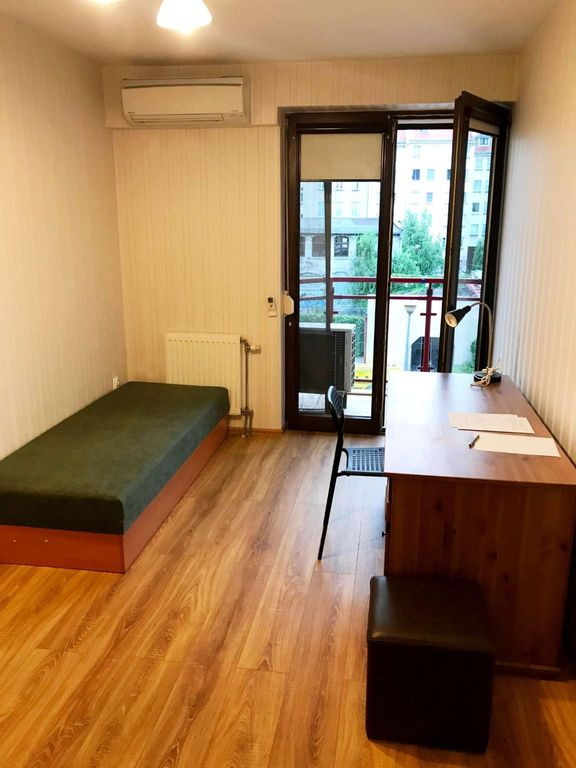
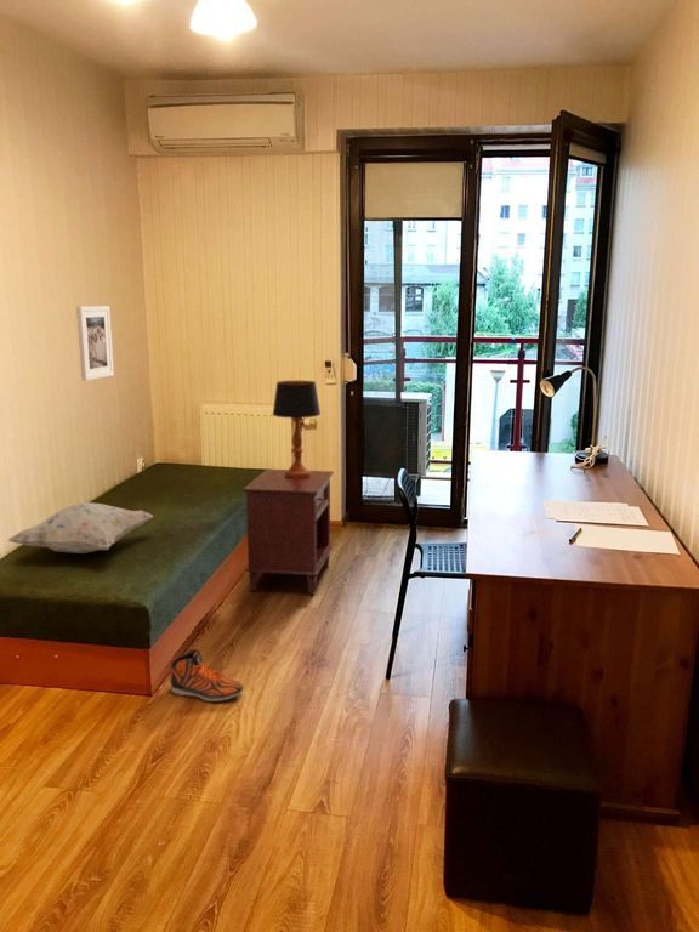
+ decorative pillow (86, 527)
+ nightstand (290, 529)
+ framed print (96, 342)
+ table lamp (296, 428)
+ sneaker (204, 674)
